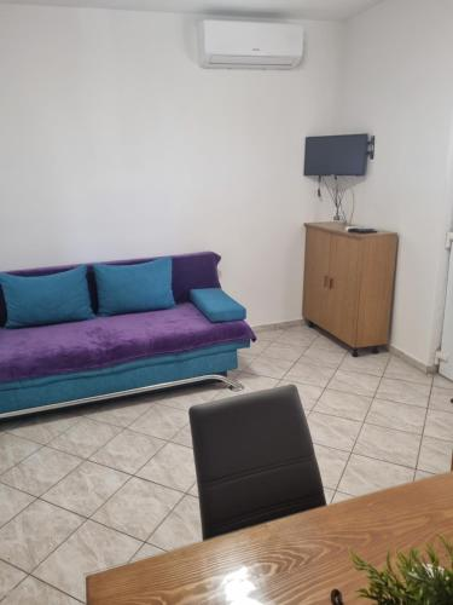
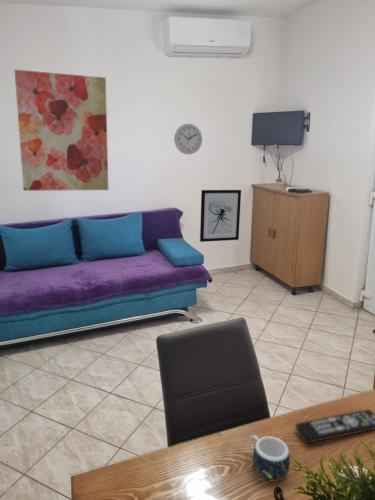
+ wall art (220, 215)
+ mug (266, 455)
+ remote control (340, 426)
+ wall clock (188, 139)
+ wall art (64, 134)
